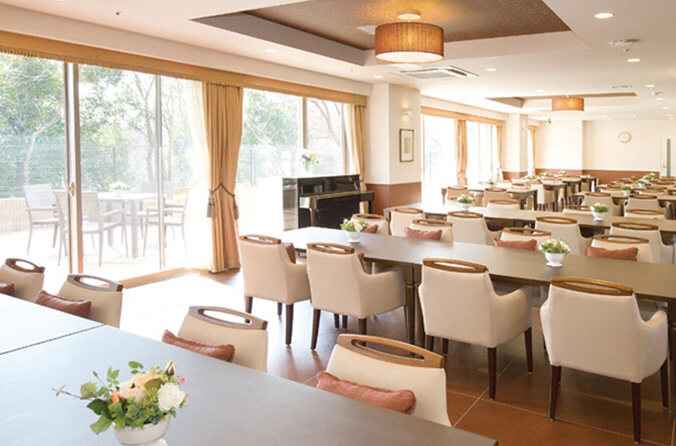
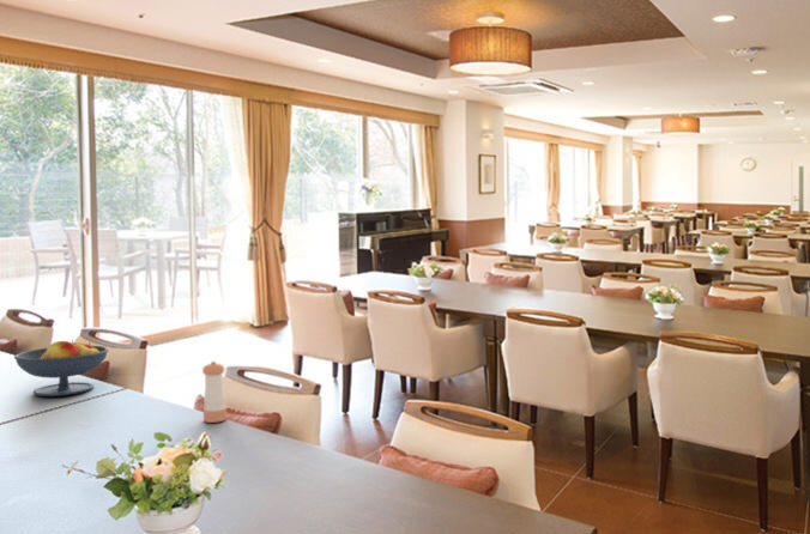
+ fruit bowl (62, 364)
+ pepper shaker (213, 390)
